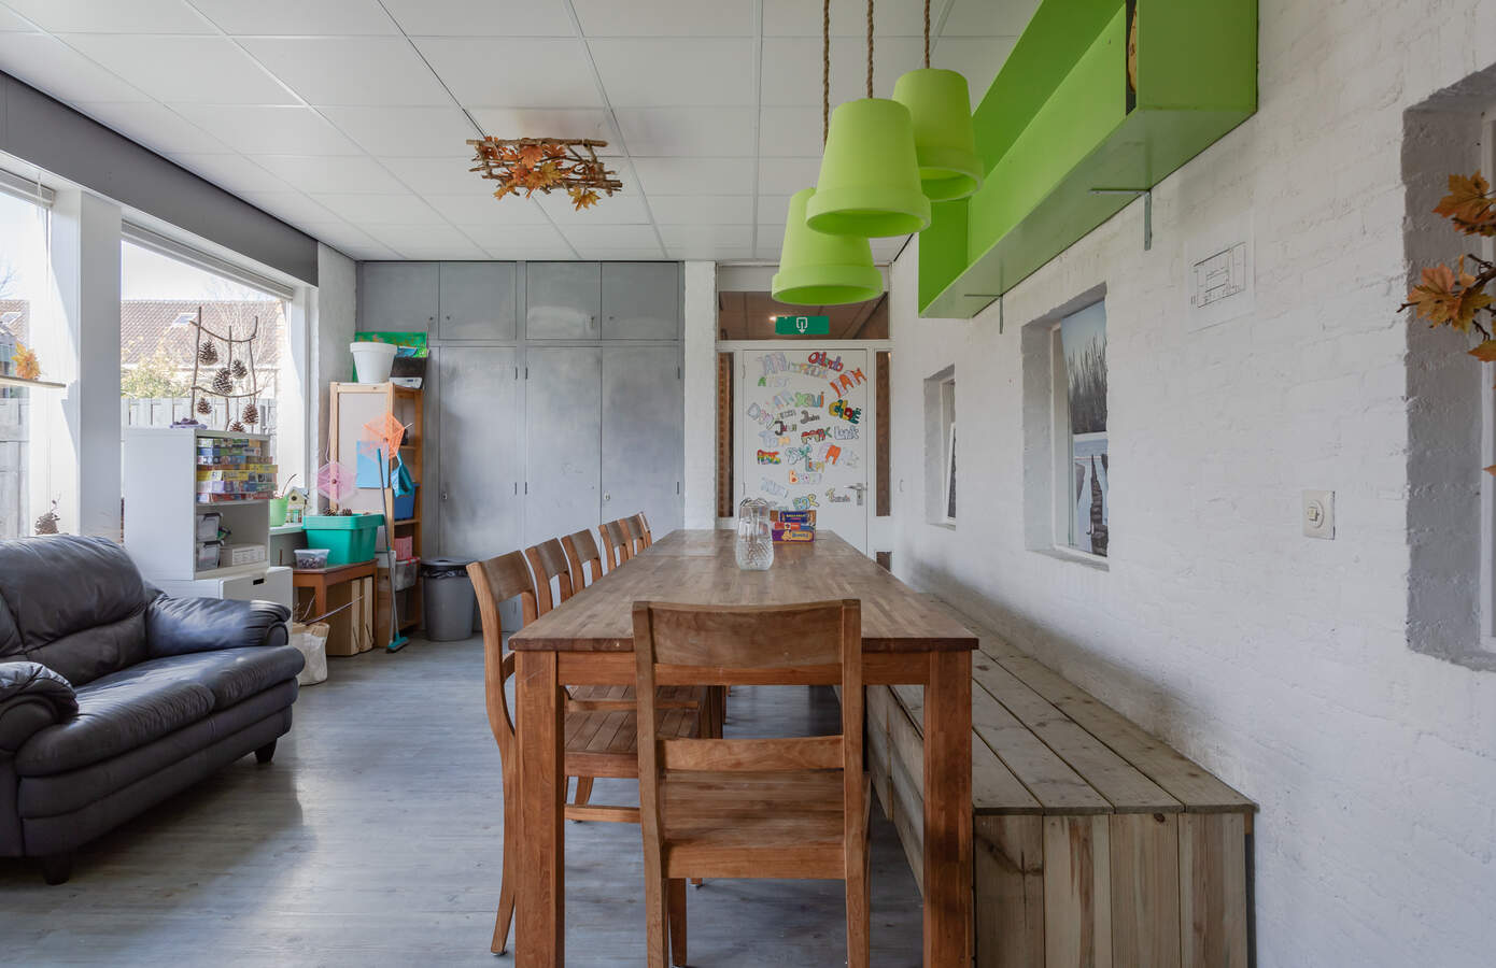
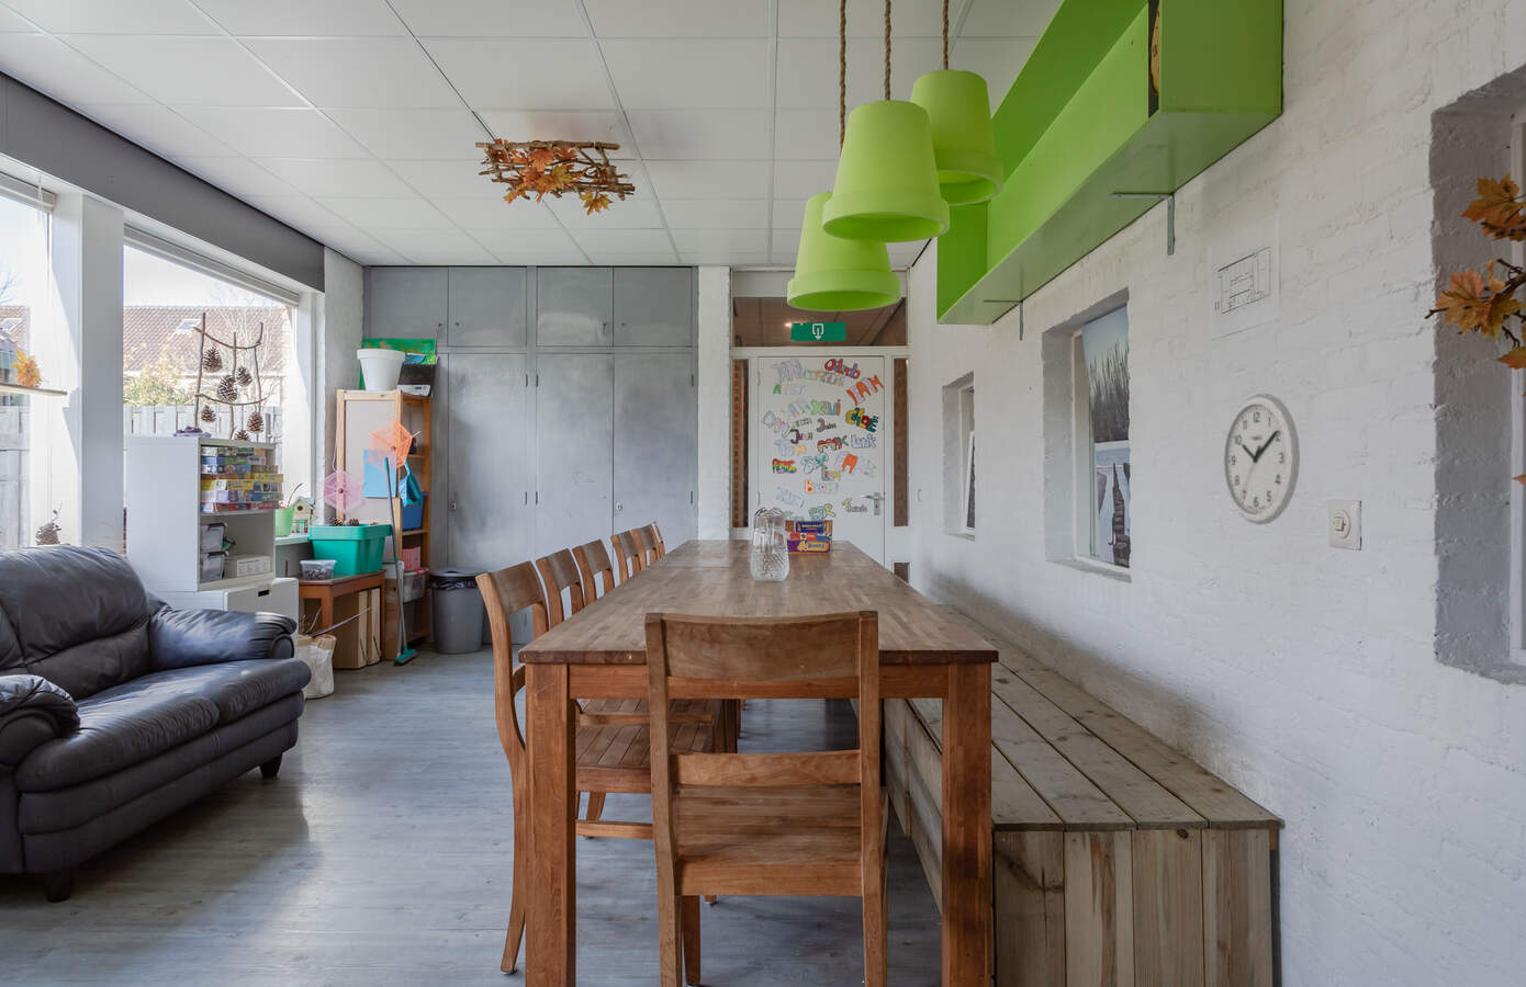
+ wall clock (1256, 458)
